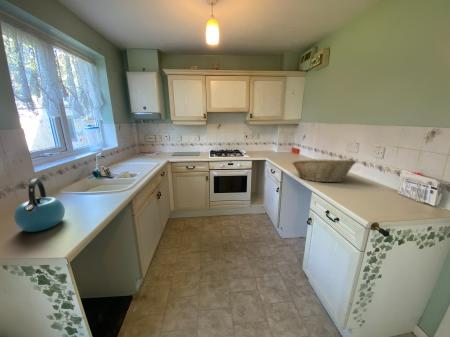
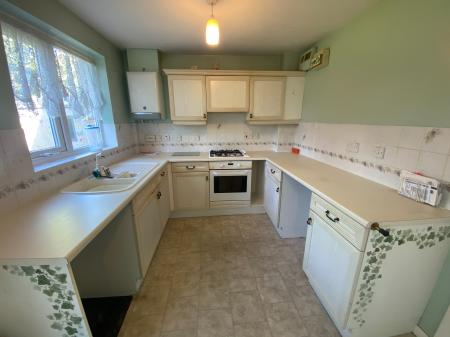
- kettle (37, 204)
- fruit basket (321, 167)
